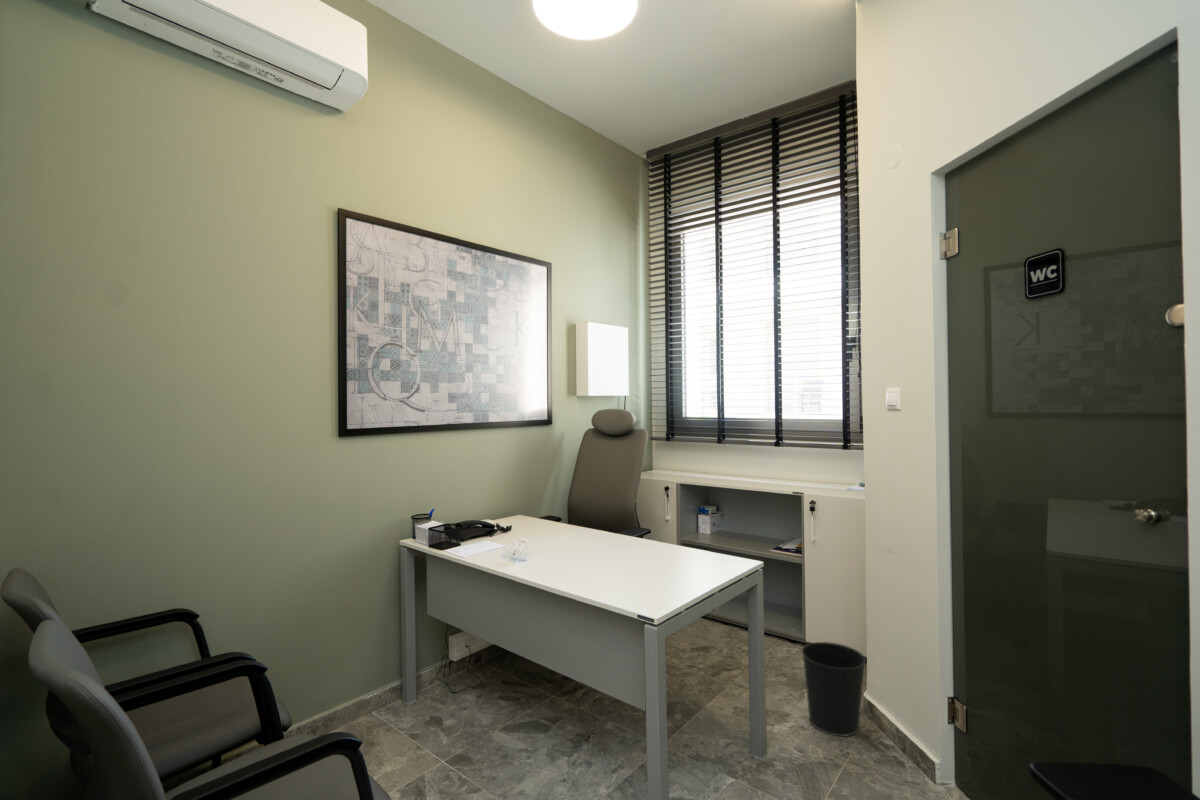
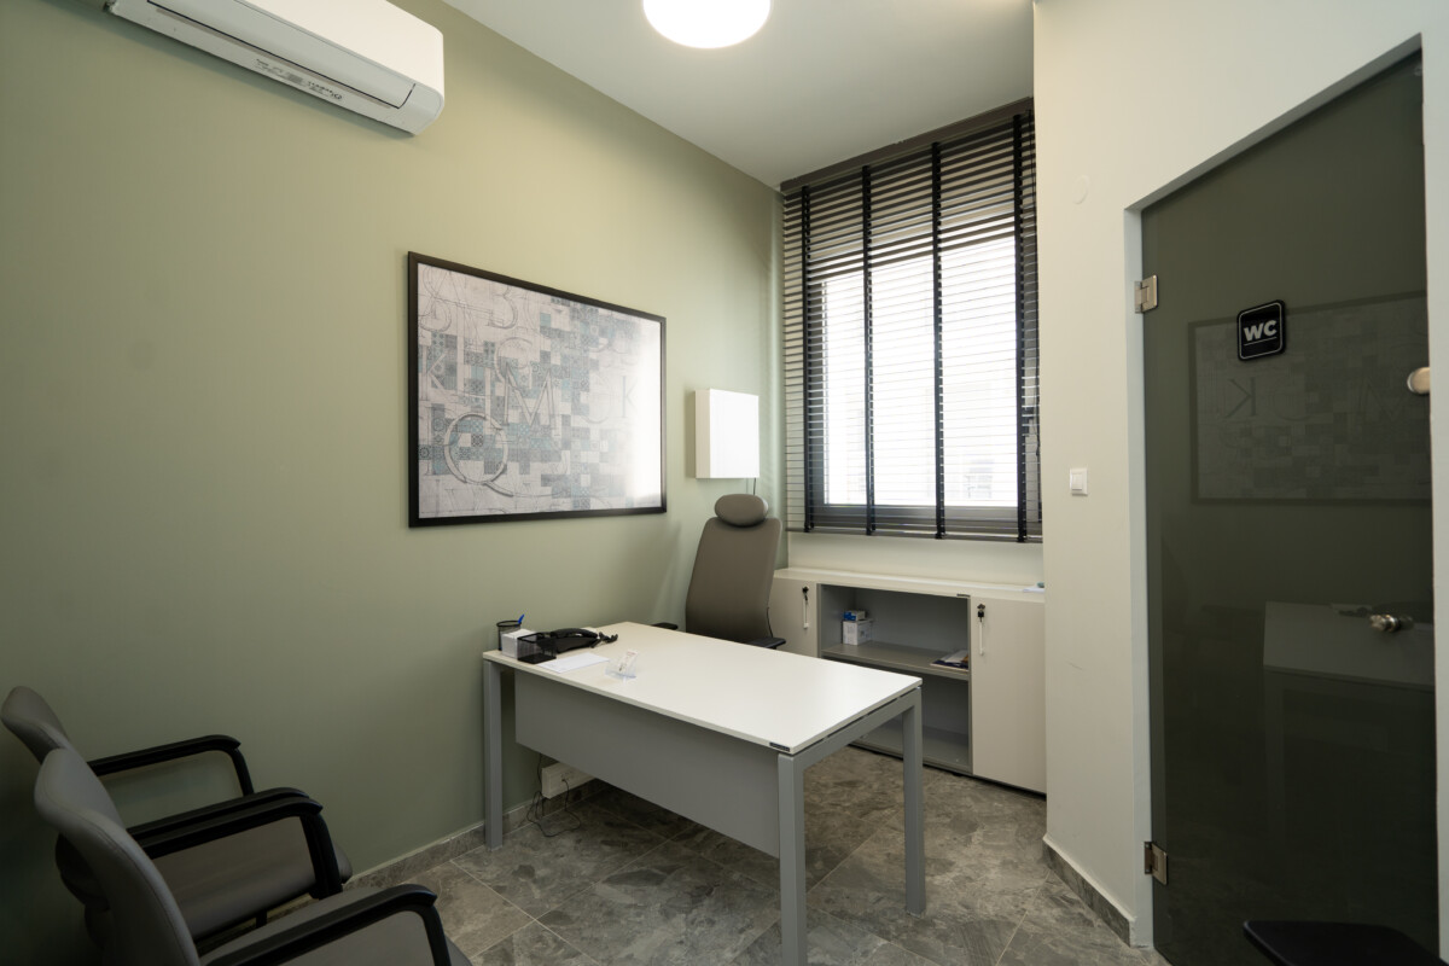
- wastebasket (833, 688)
